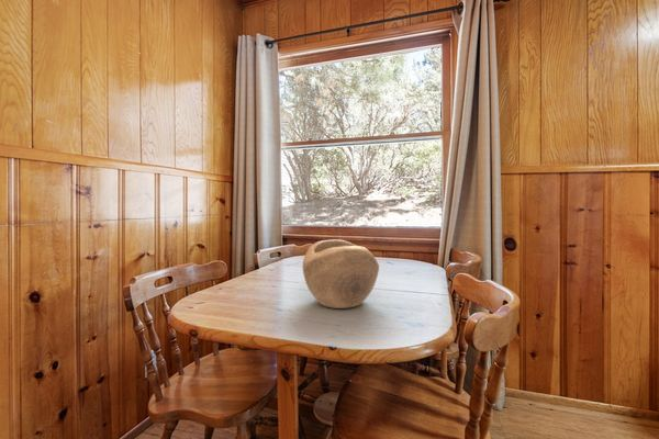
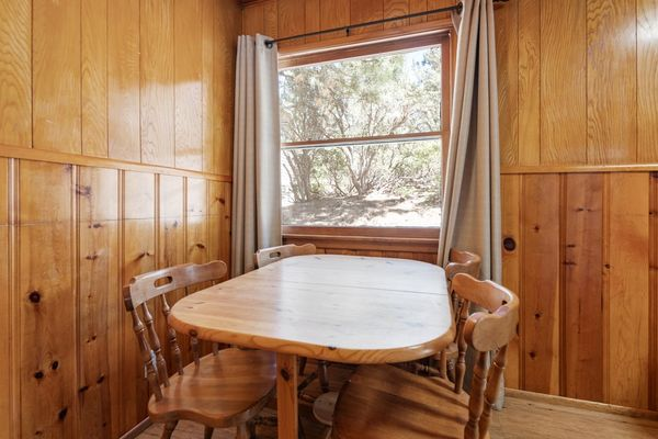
- decorative bowl (340, 272)
